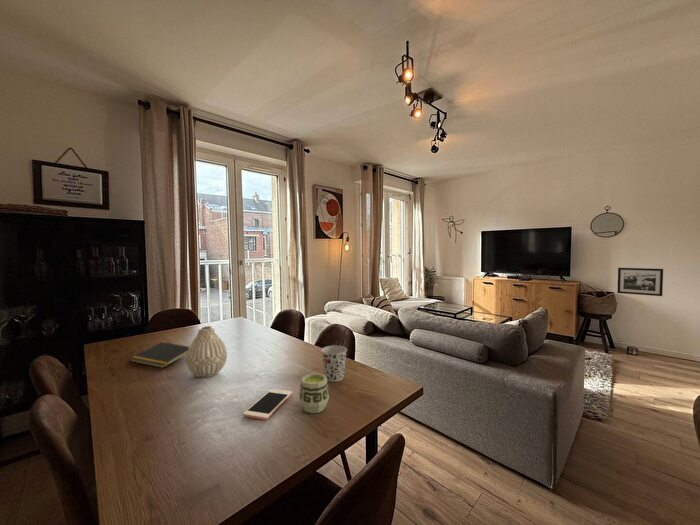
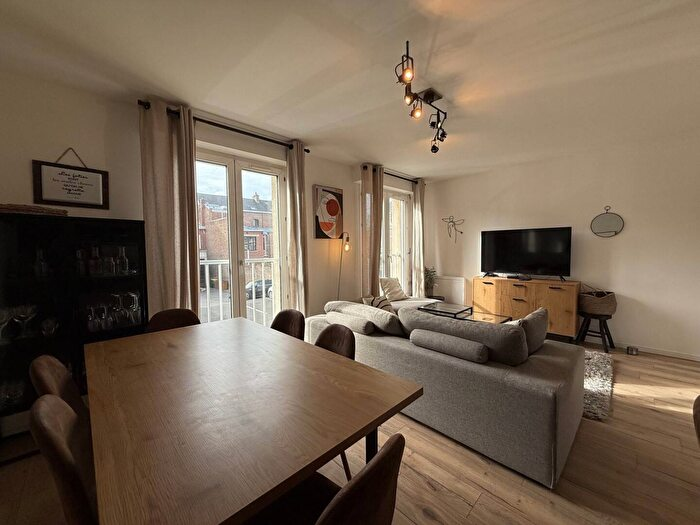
- cup (314, 392)
- cell phone (269, 402)
- notepad (162, 354)
- cup (334, 363)
- picture frame (639, 281)
- vase (206, 350)
